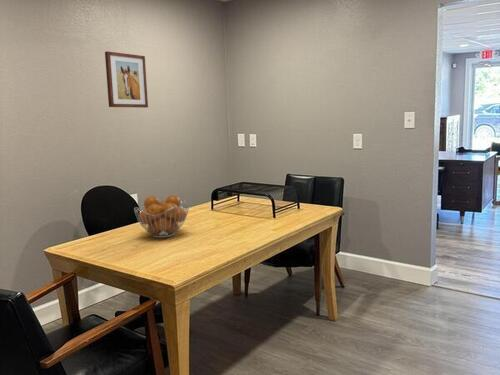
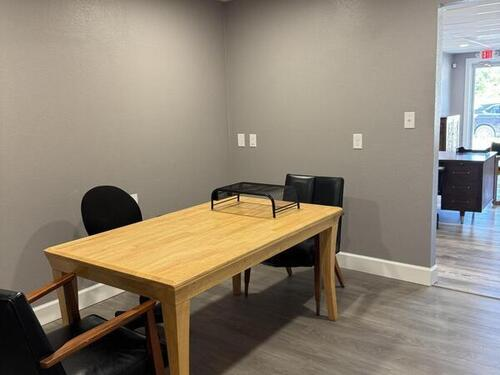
- wall art (127, 80)
- fruit basket (162, 215)
